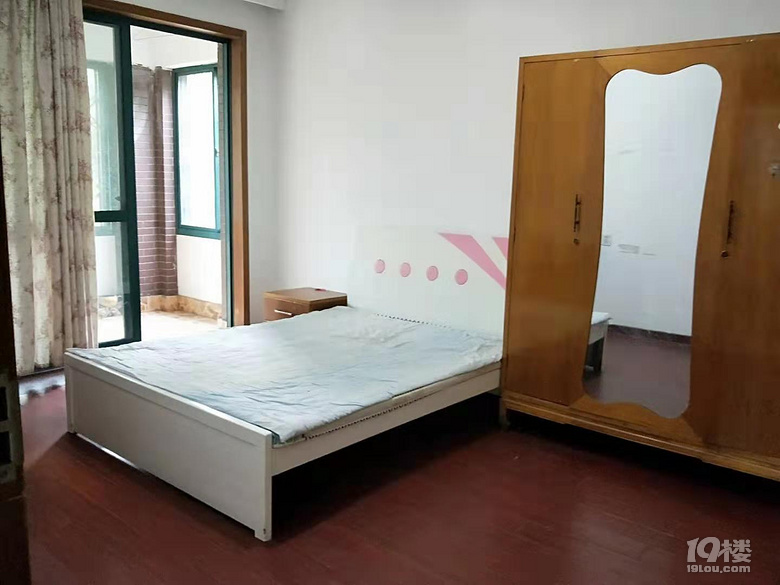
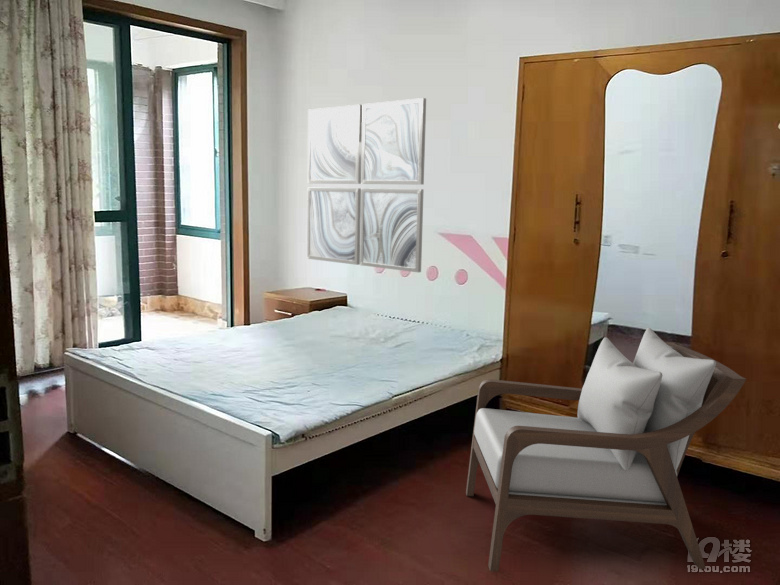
+ armchair (593, 436)
+ wall art (361, 188)
